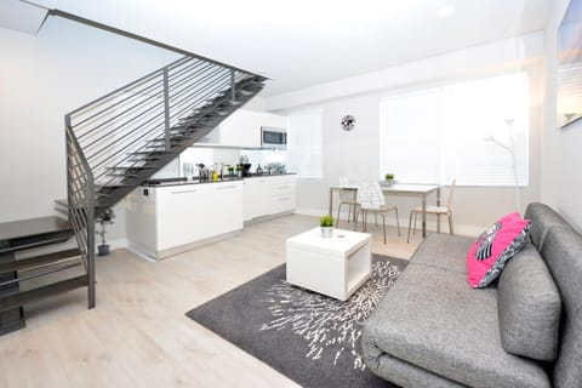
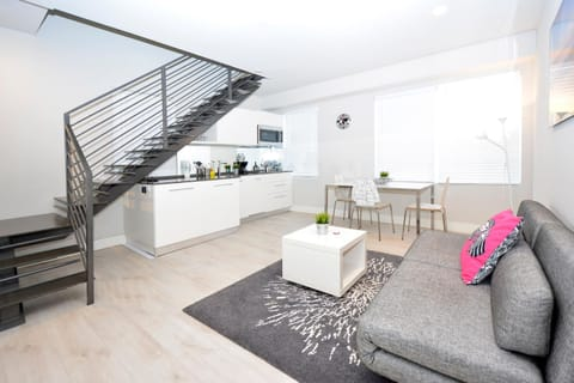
- potted plant (103, 230)
